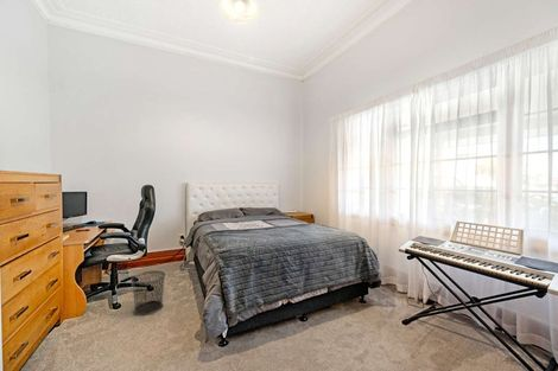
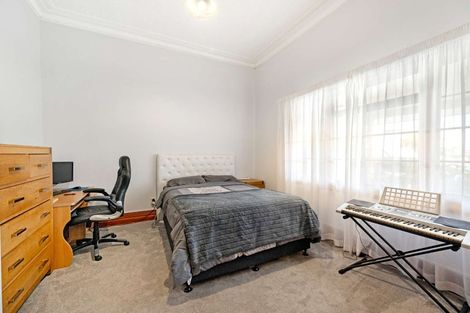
- trash can (148, 292)
